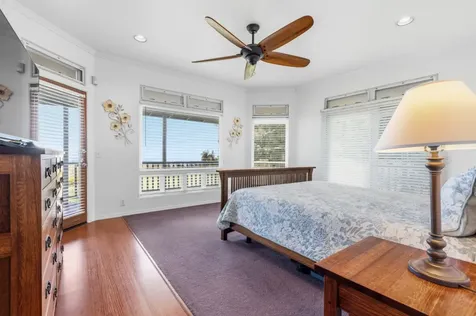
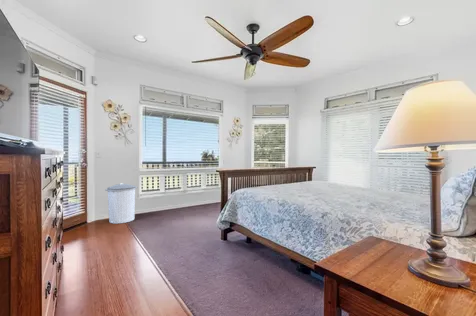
+ trash can (121, 201)
